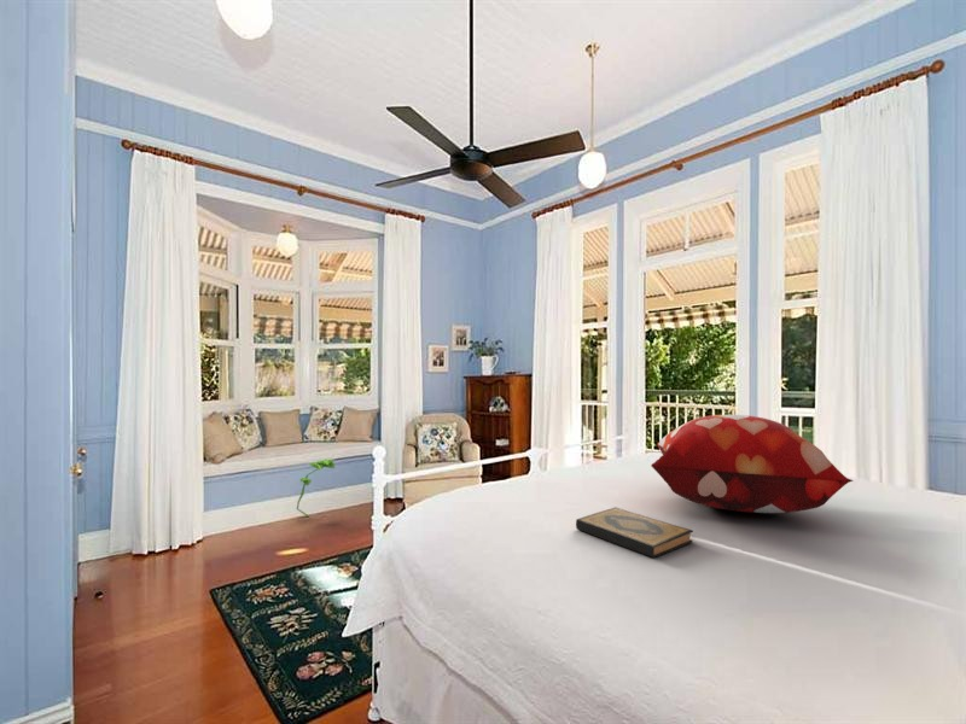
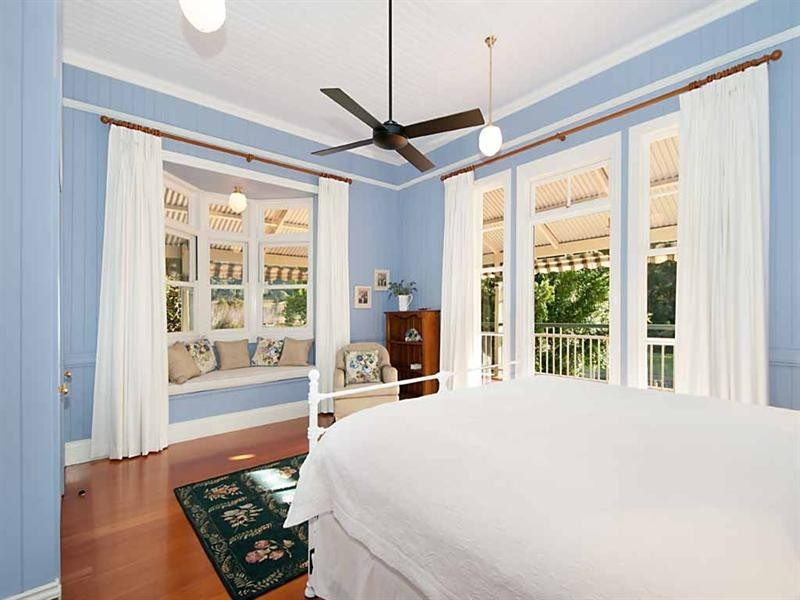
- decorative pillow (737, 460)
- decorative plant (309, 483)
- hardback book (632, 530)
